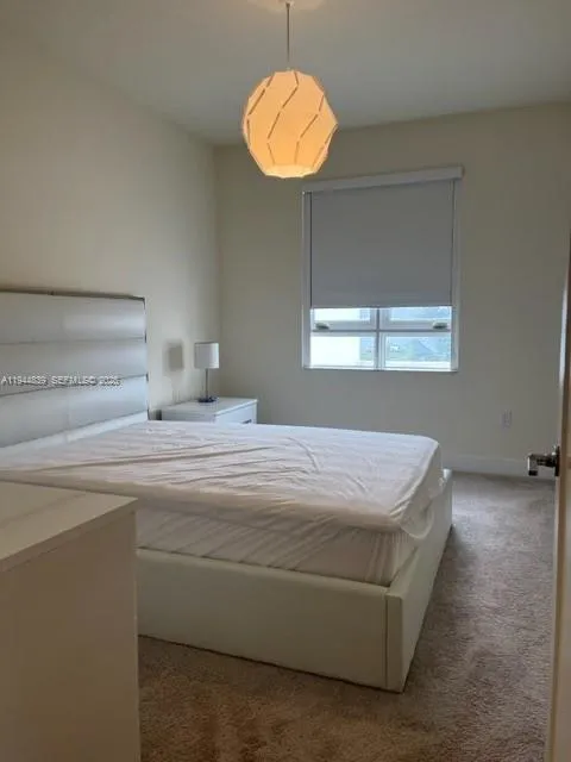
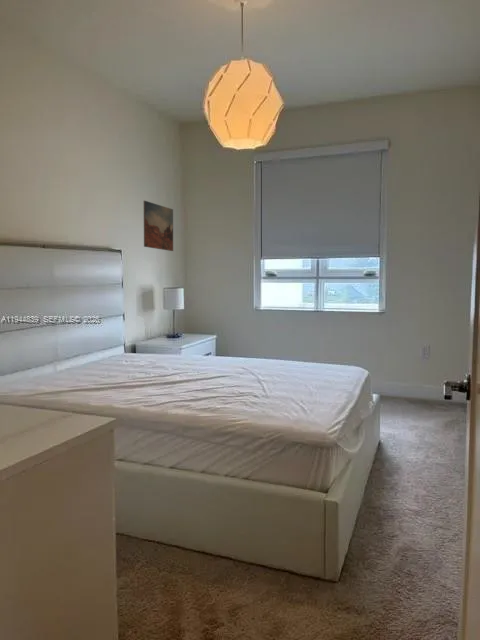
+ wall art (159, 227)
